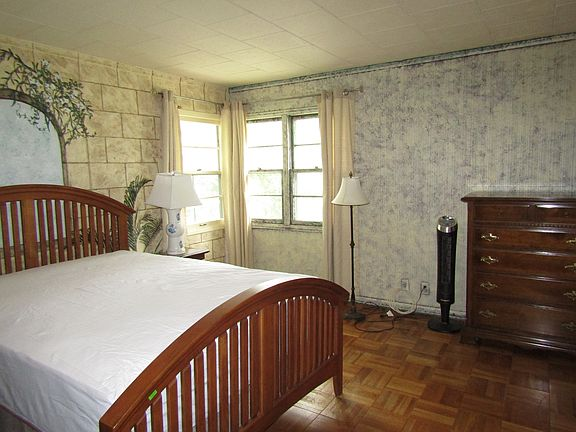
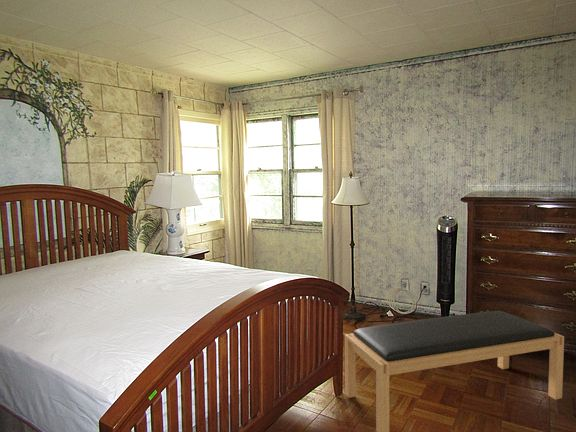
+ bench (451, 362)
